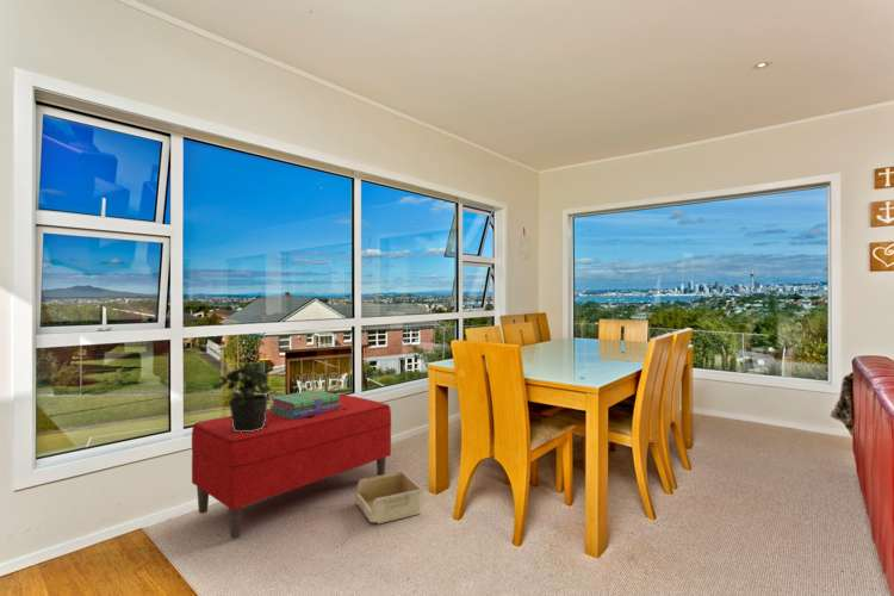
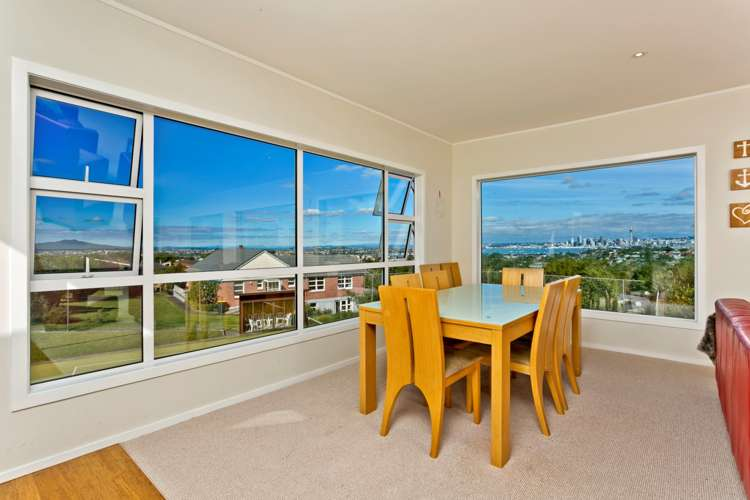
- storage bin (387, 496)
- potted plant (244, 393)
- bench (299, 453)
- stack of books (305, 403)
